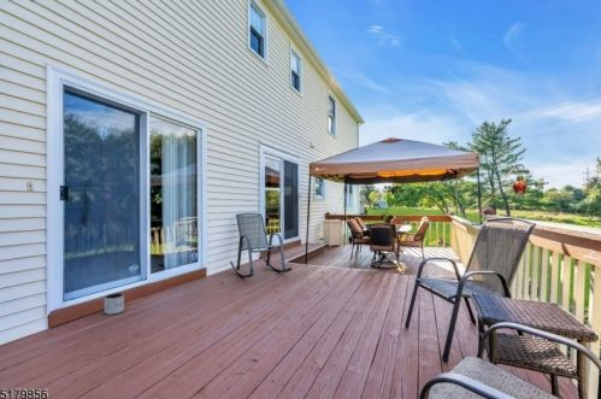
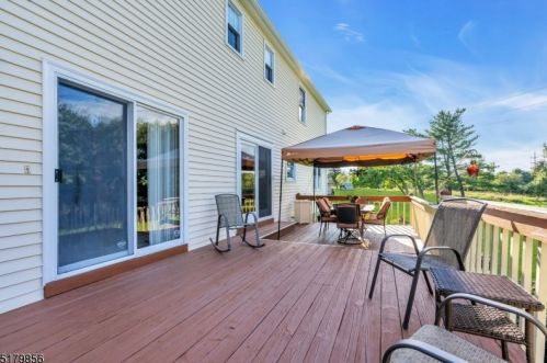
- planter (113, 304)
